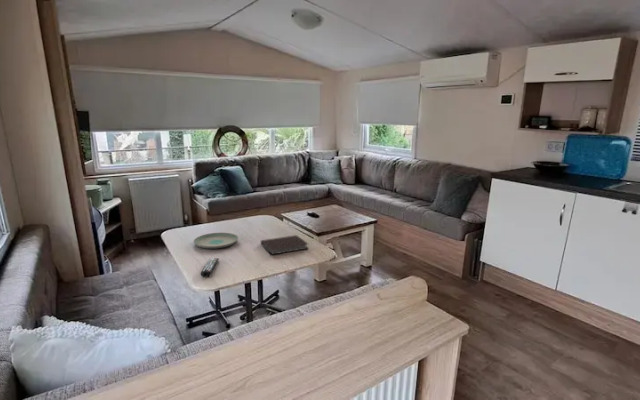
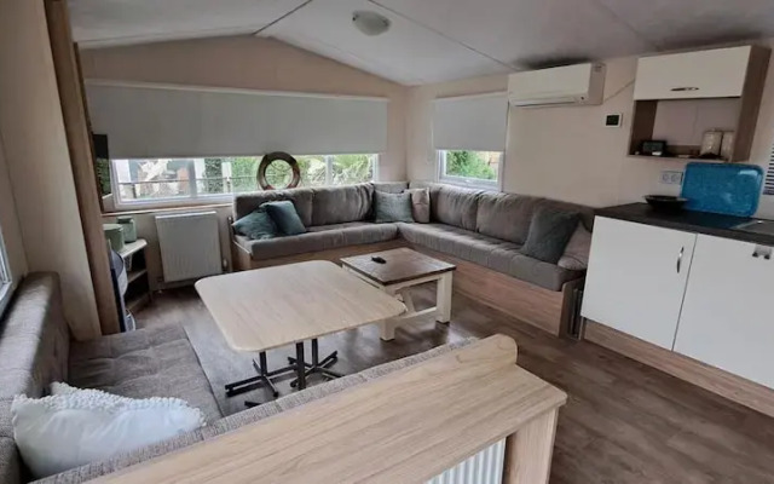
- notebook (284, 244)
- plate (216, 240)
- remote control (210, 266)
